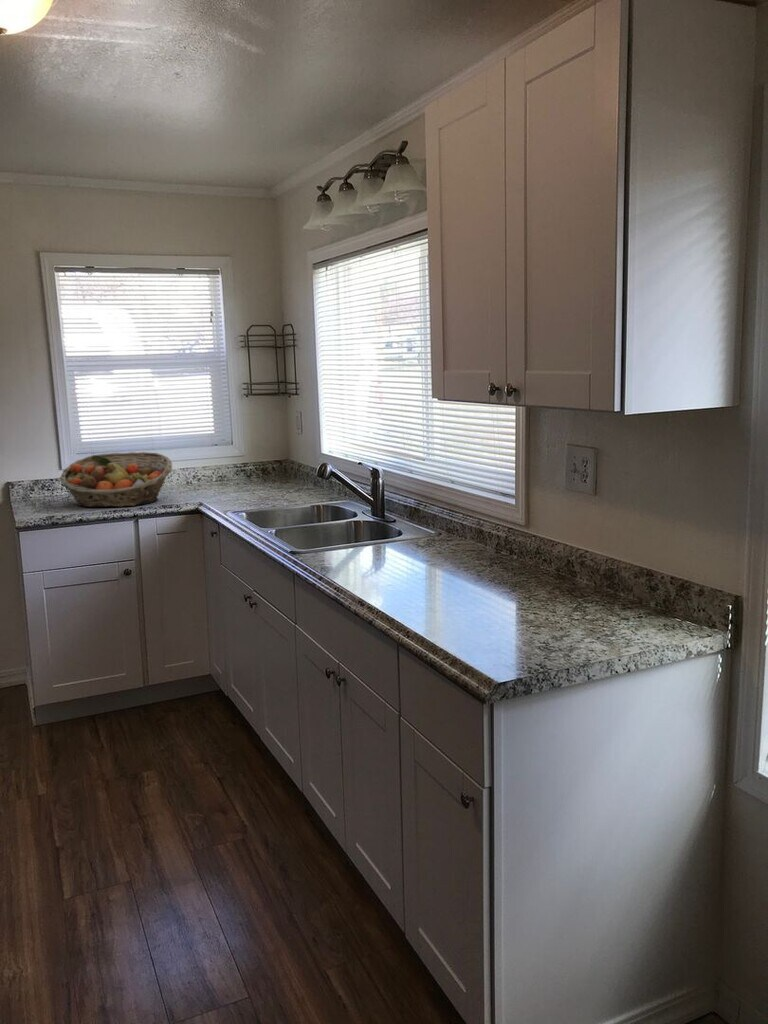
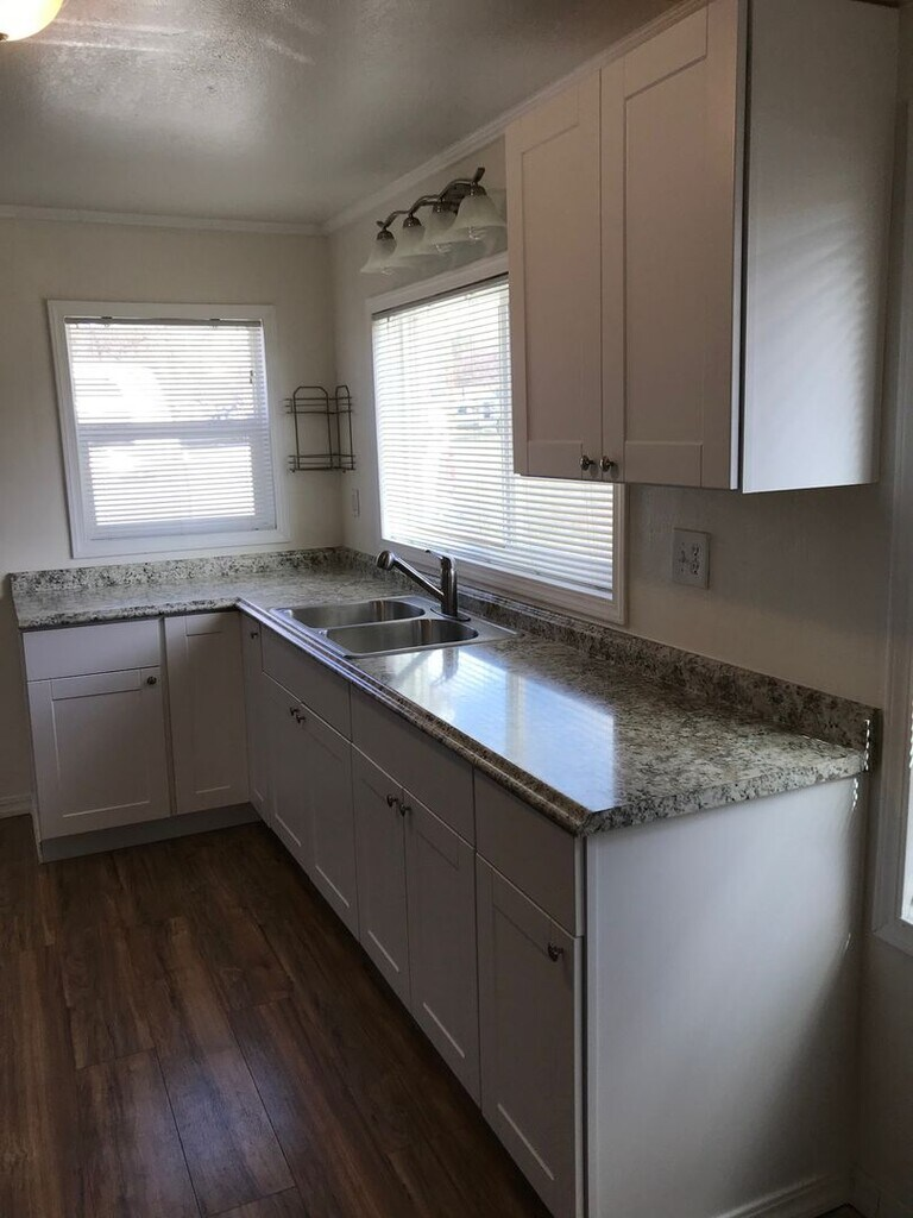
- fruit basket (117, 479)
